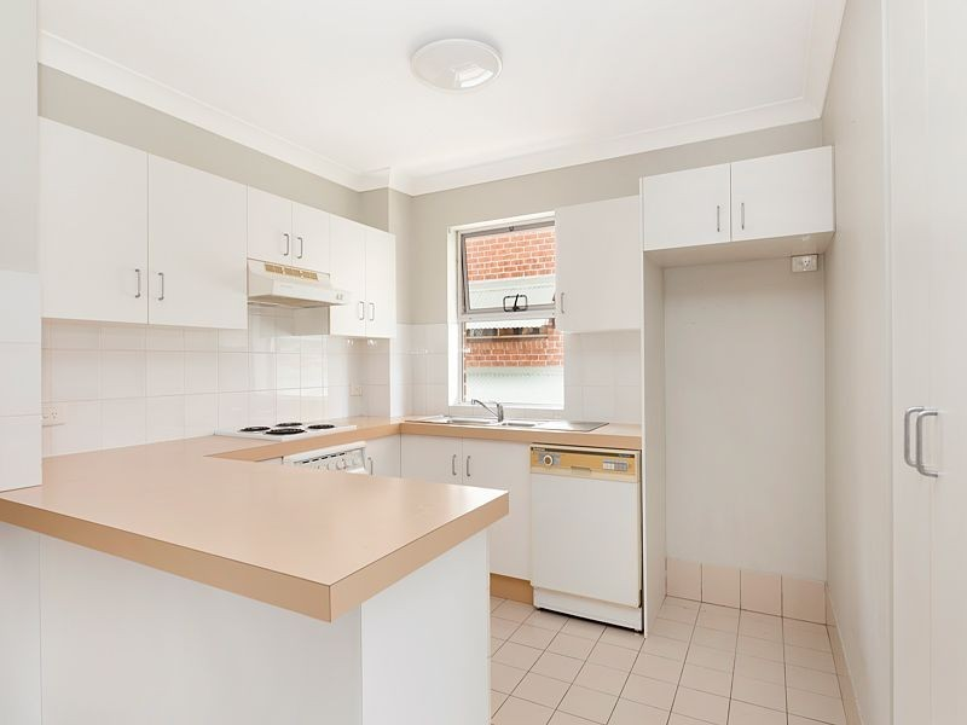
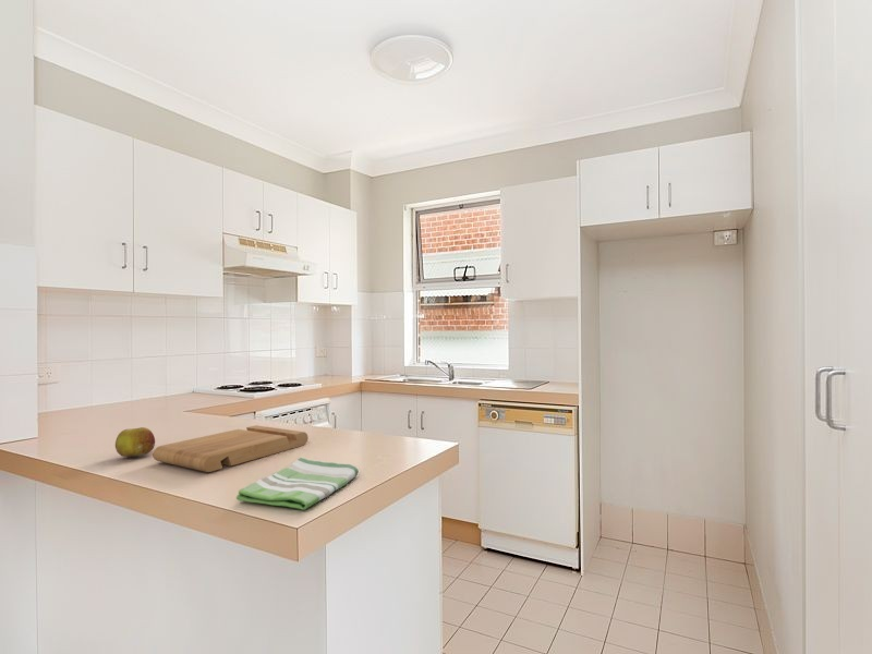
+ cutting board (235, 445)
+ fruit (135, 441)
+ dish towel (302, 480)
